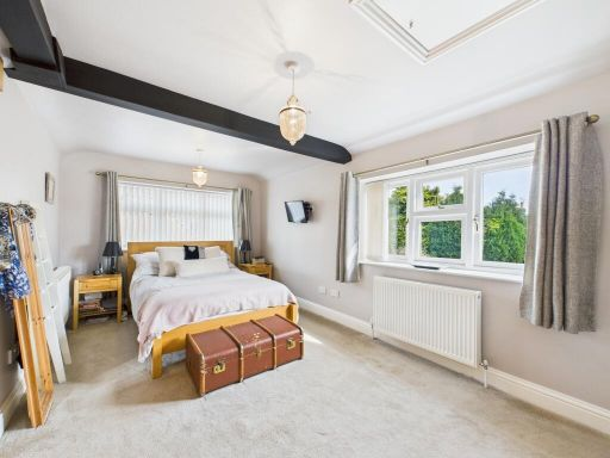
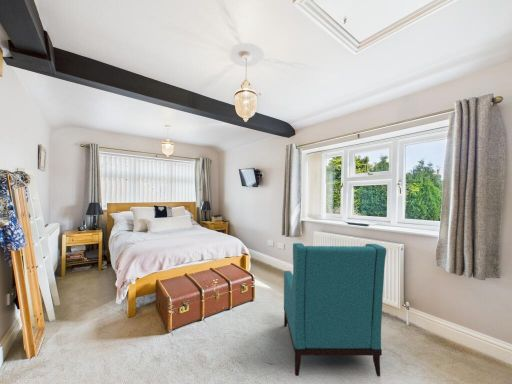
+ armchair (326, 293)
